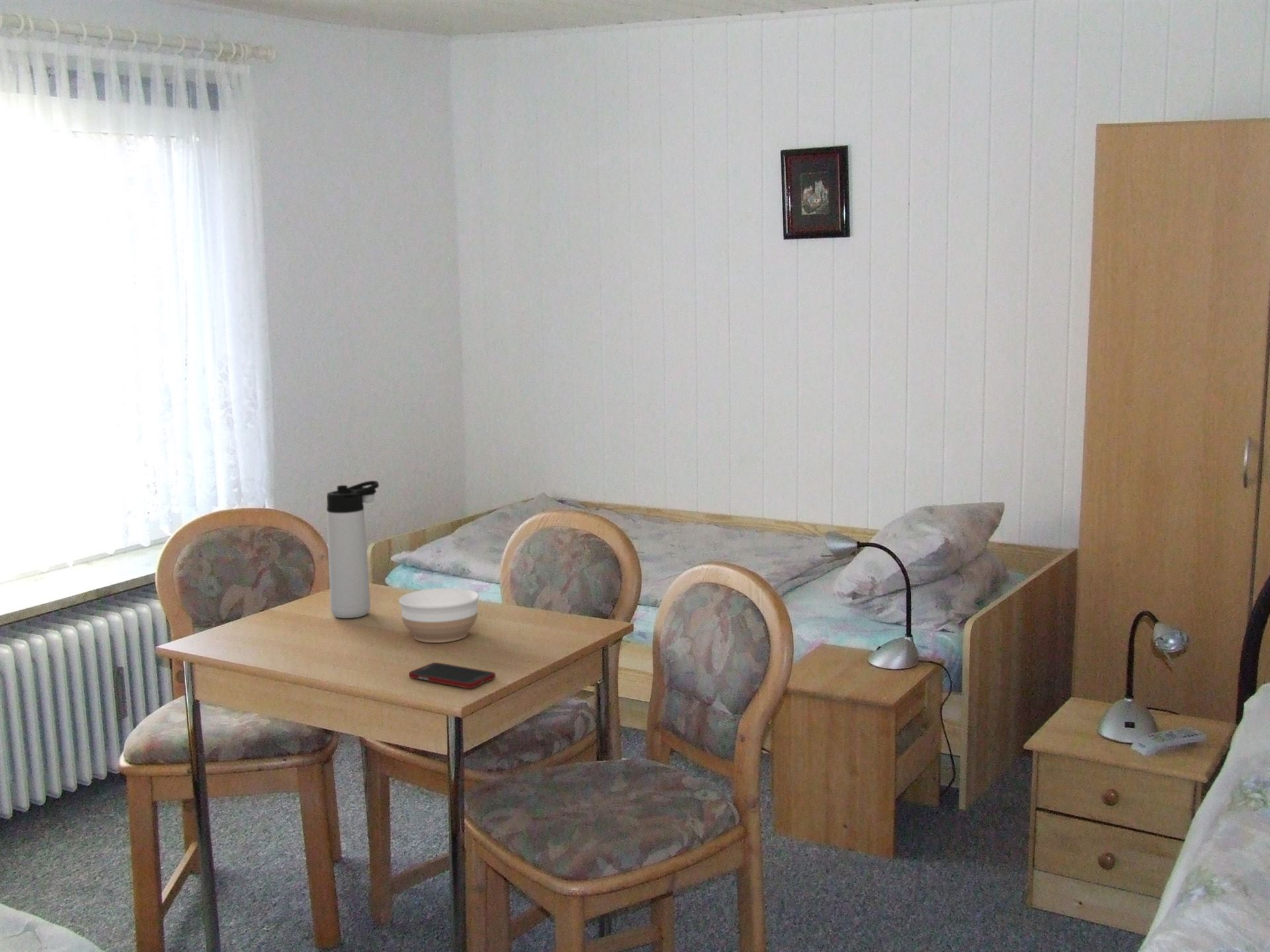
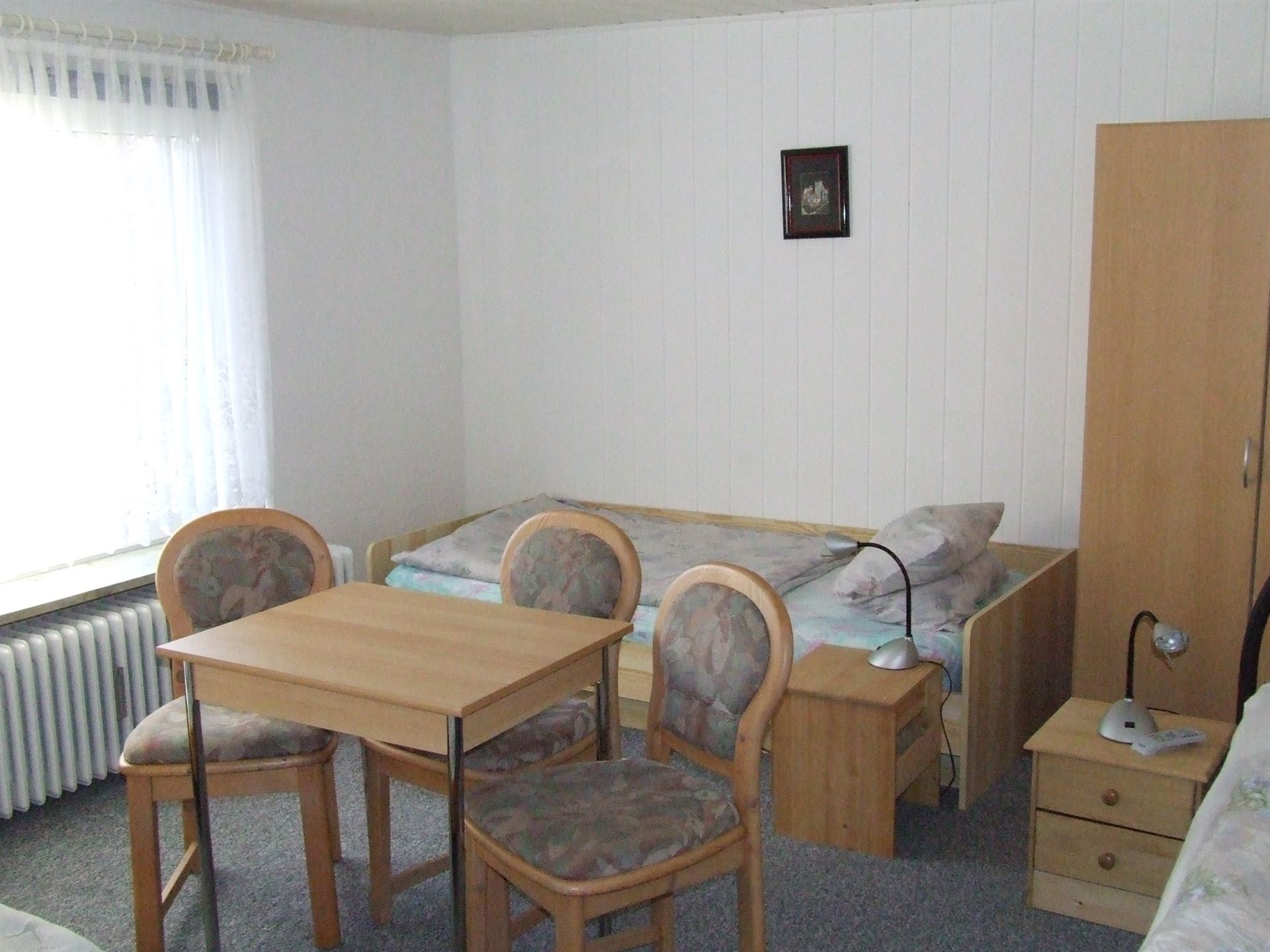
- cell phone (452, 675)
- thermos bottle (355, 549)
- bowl (440, 616)
